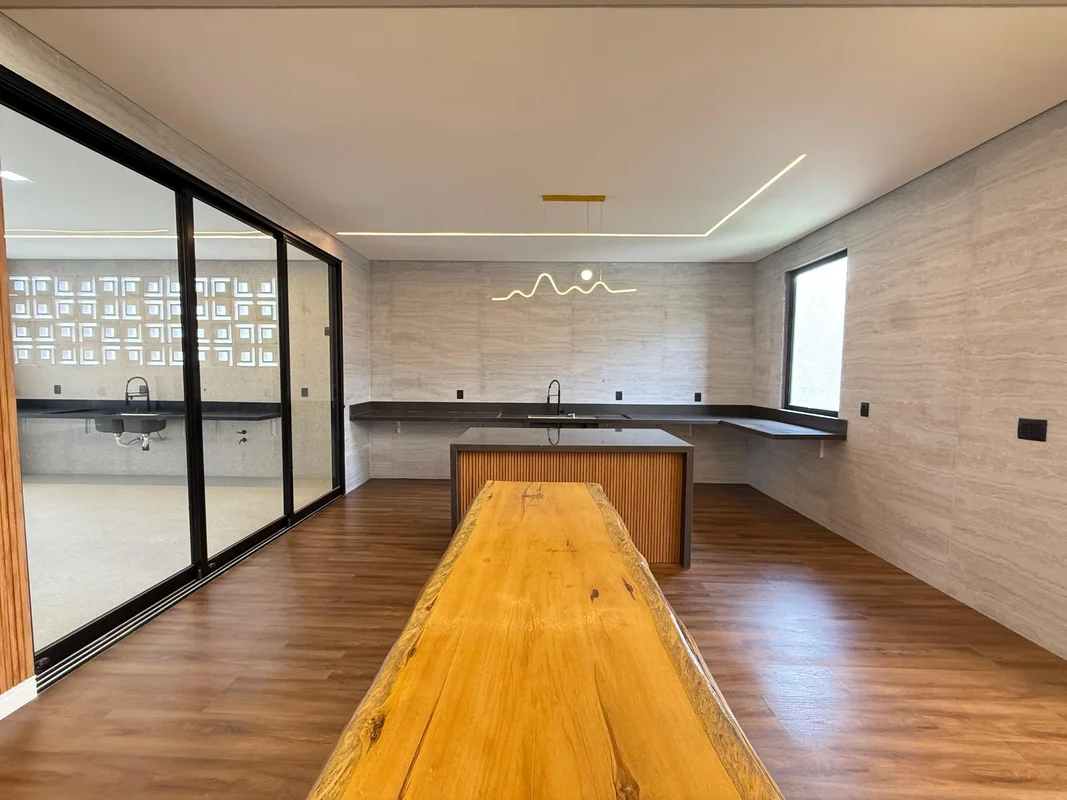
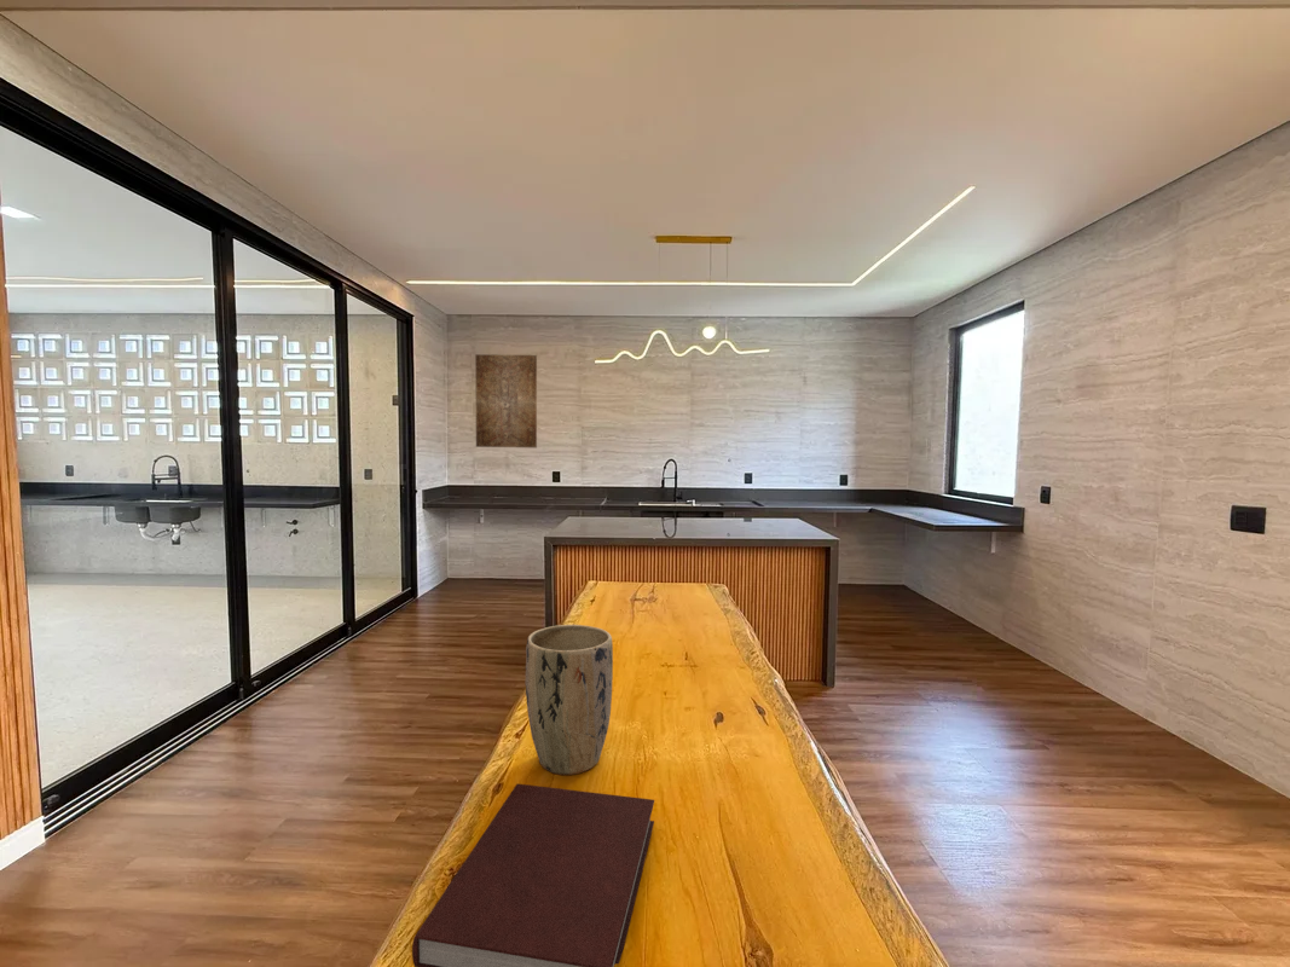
+ notebook (553, 869)
+ plant pot (568, 697)
+ wall art (505, 401)
